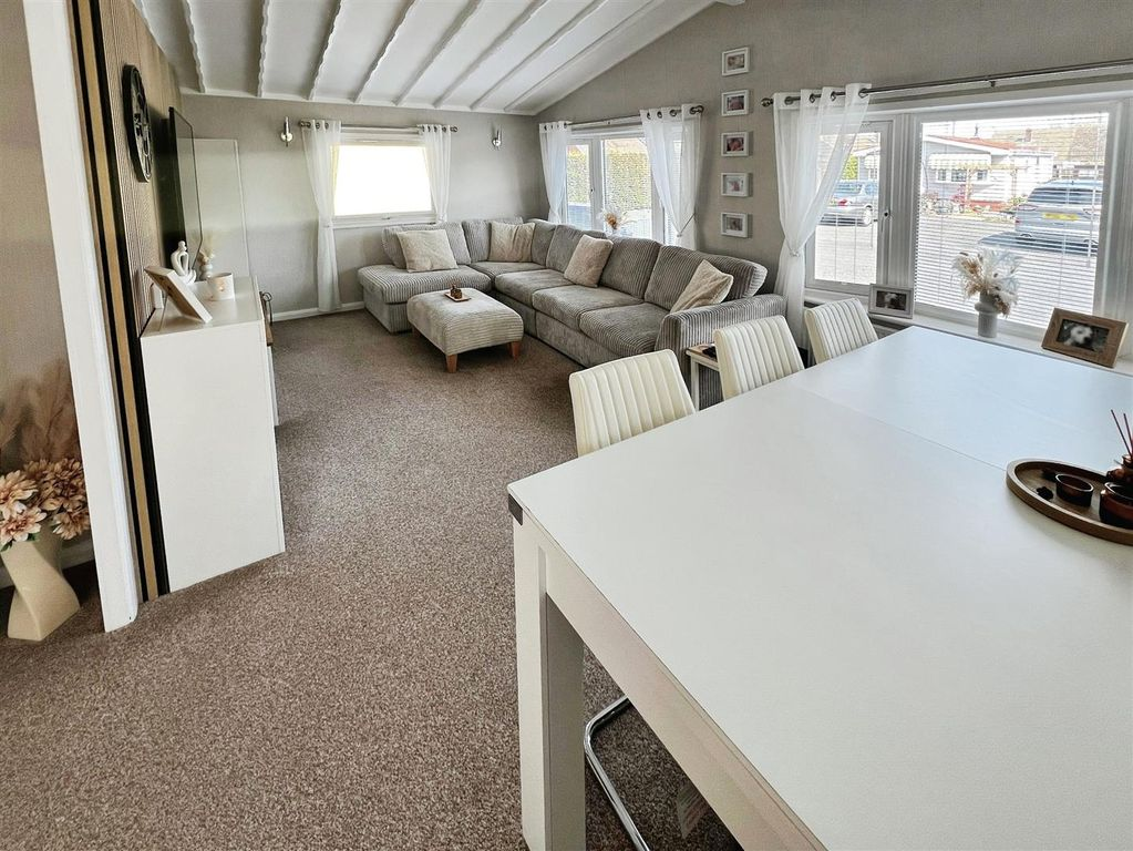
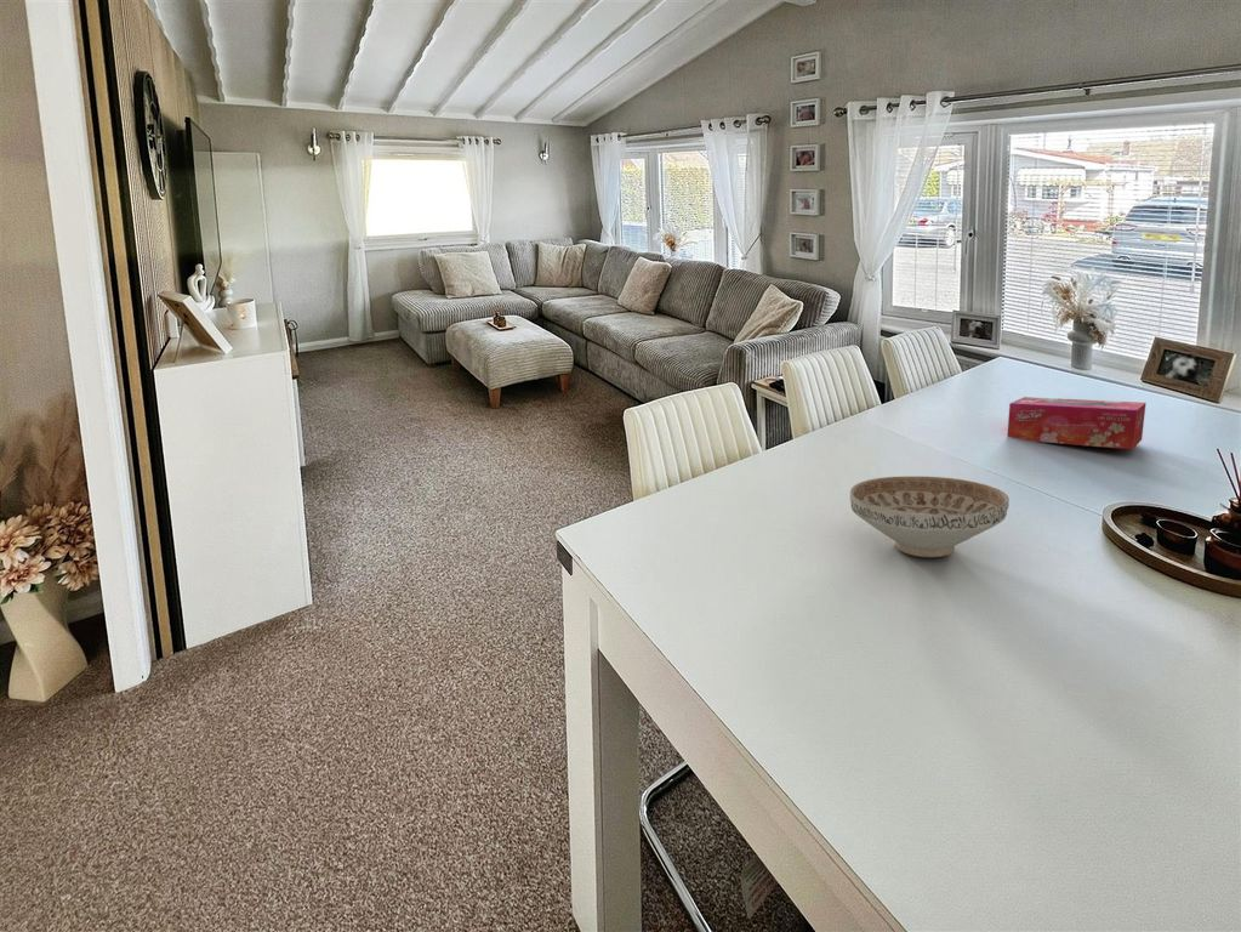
+ decorative bowl (924, 521)
+ tissue box (1075, 421)
